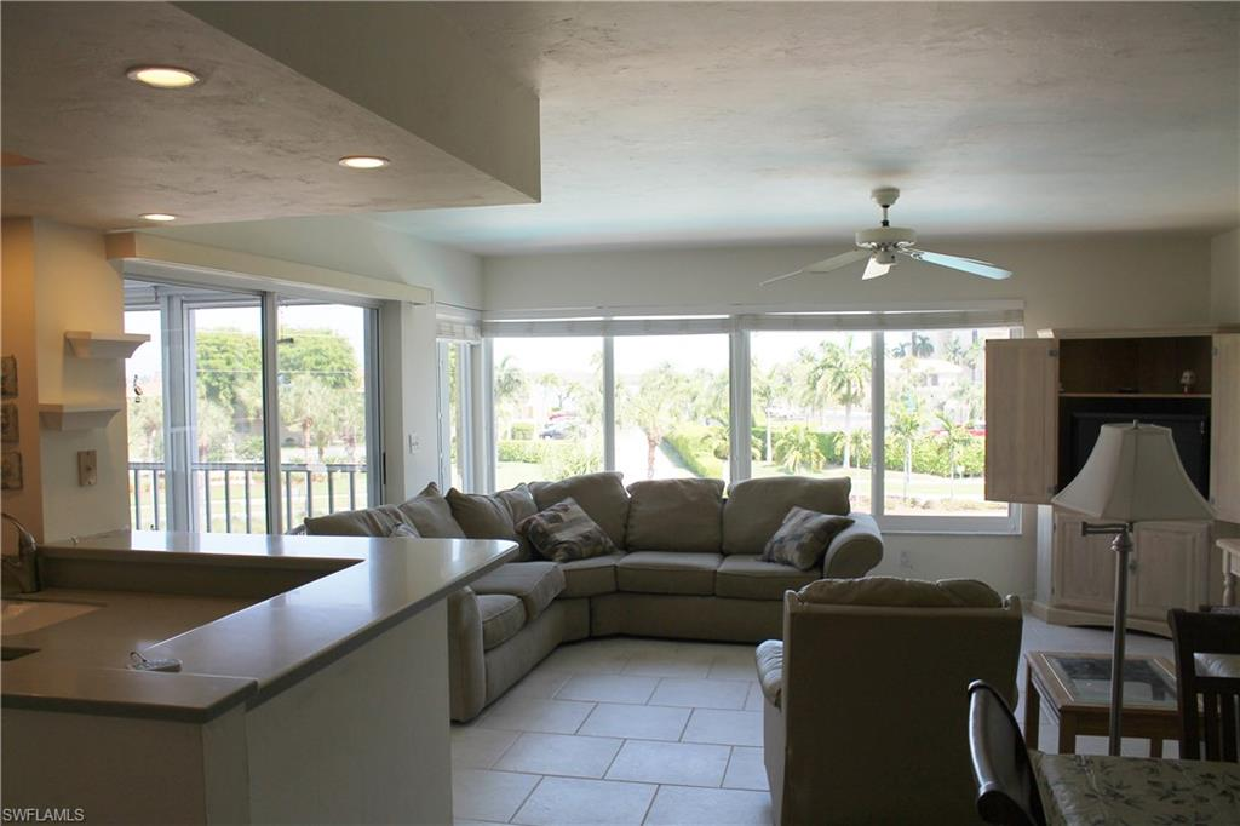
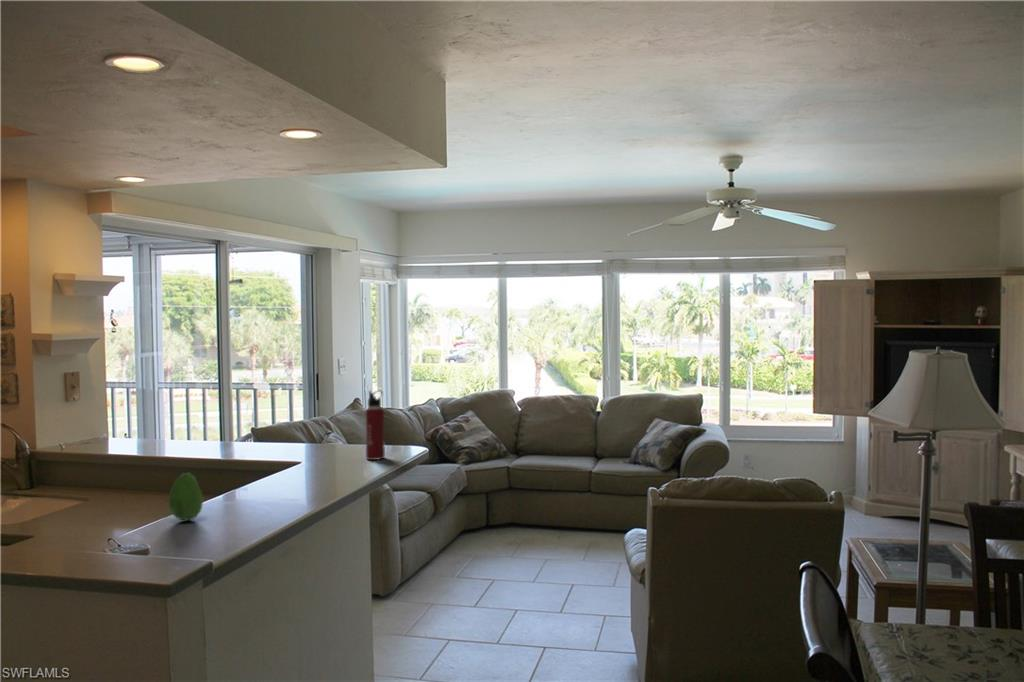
+ water bottle (374, 424)
+ fruit (185, 496)
